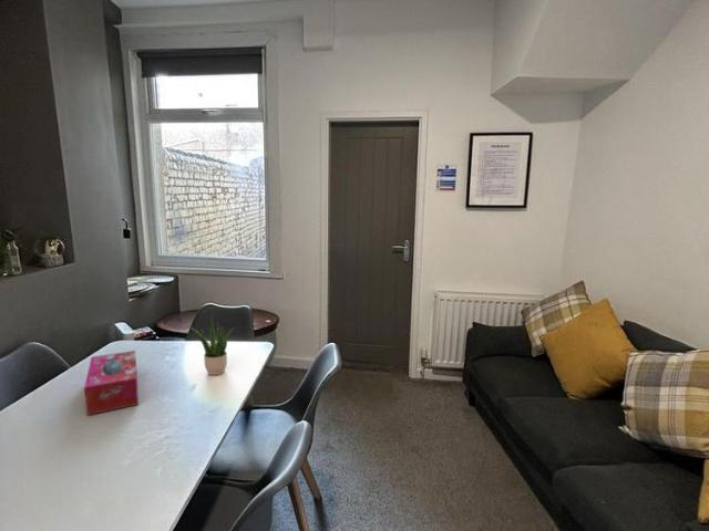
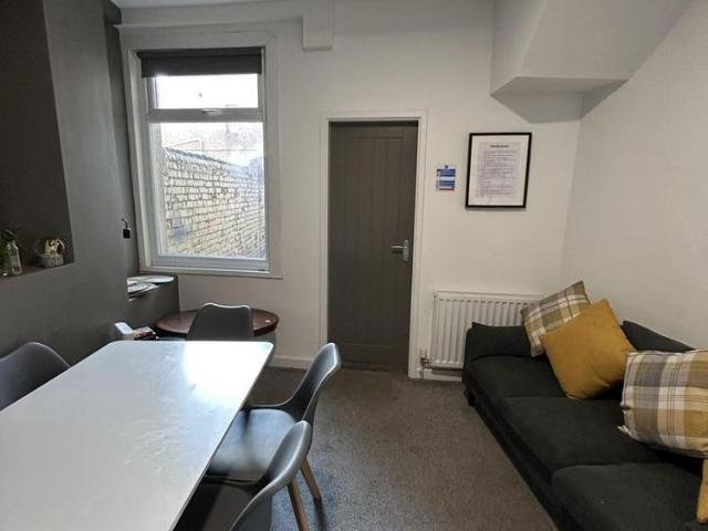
- tissue box (113, 379)
- potted plant (214, 344)
